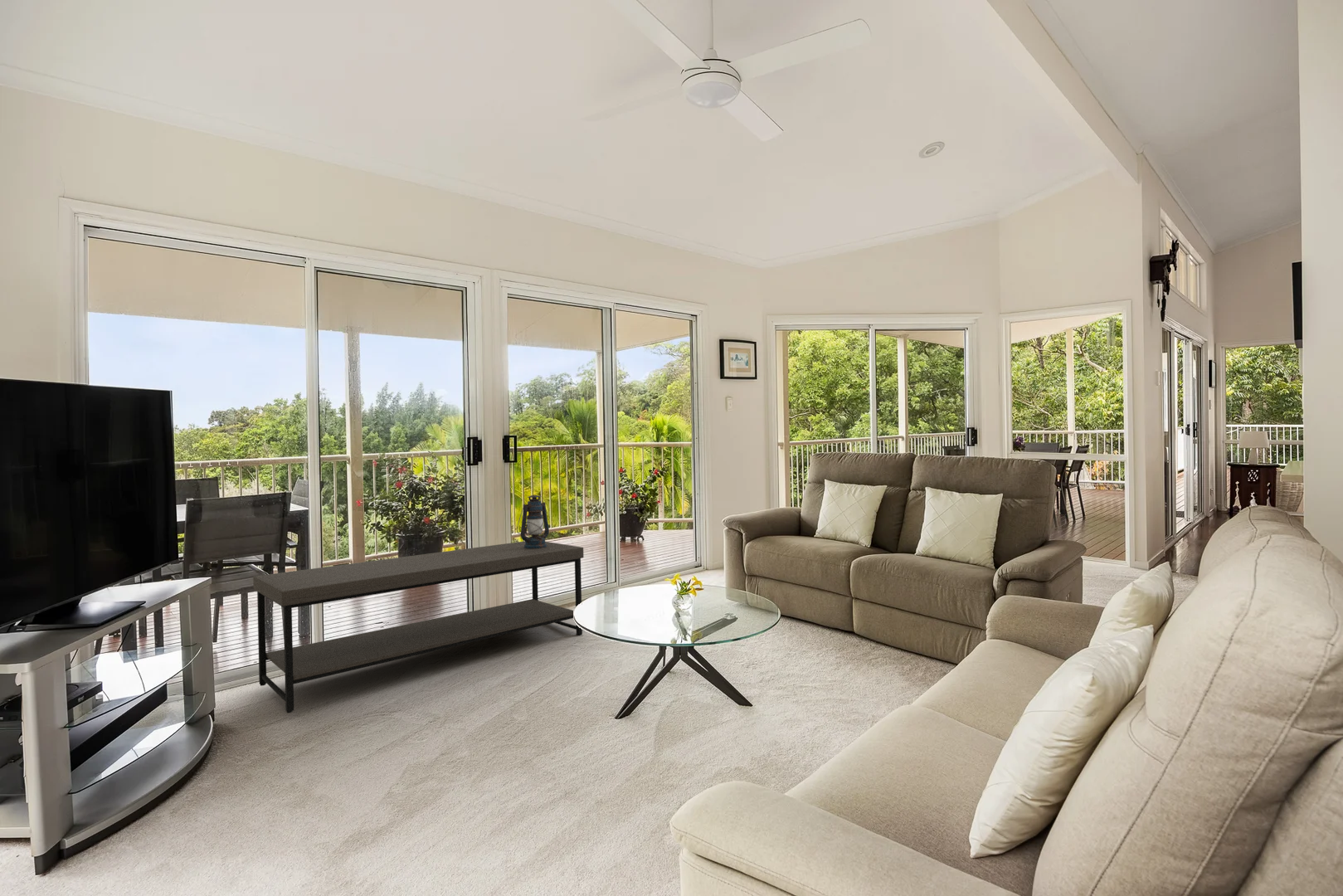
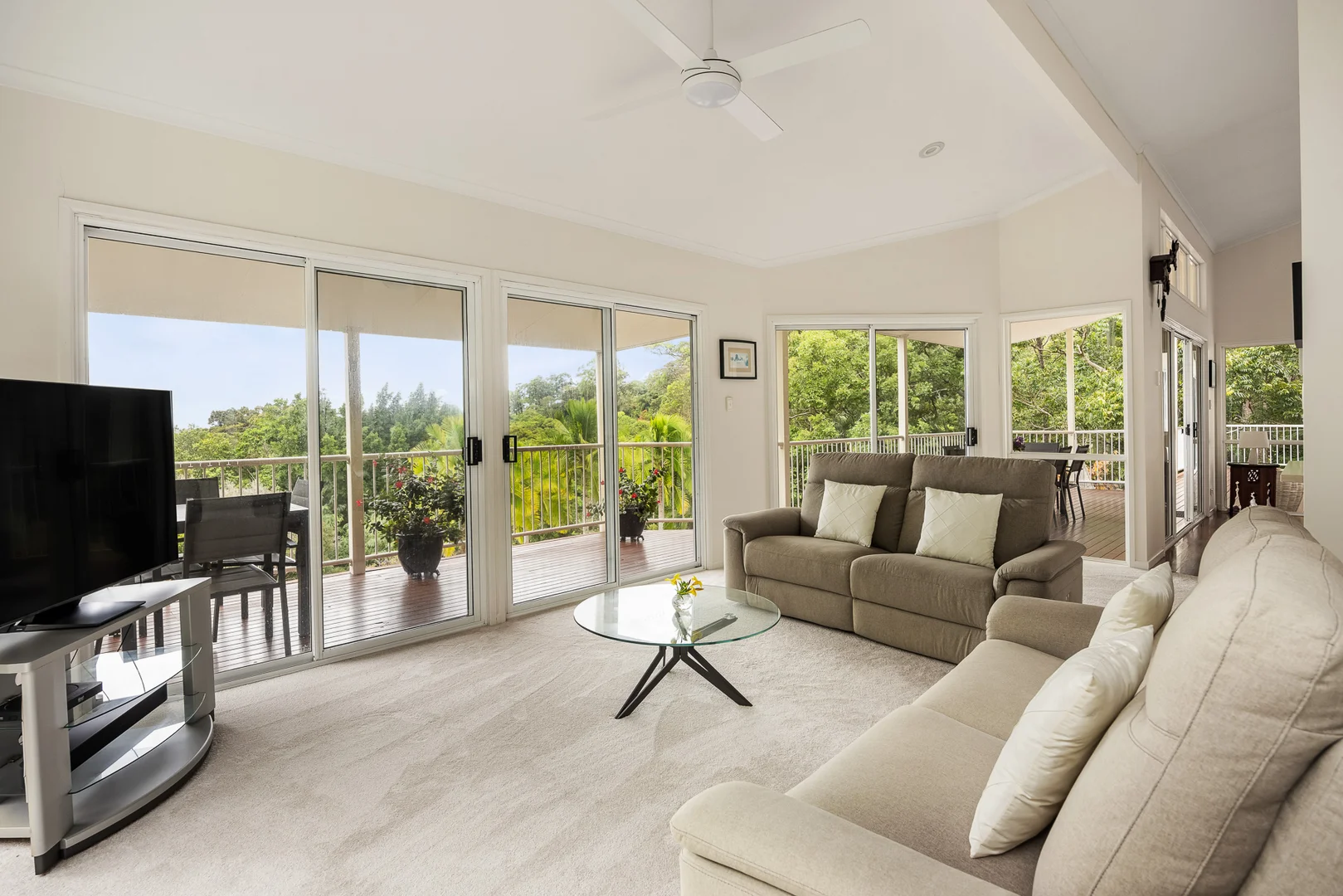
- lantern (533, 520)
- storage bench (436, 618)
